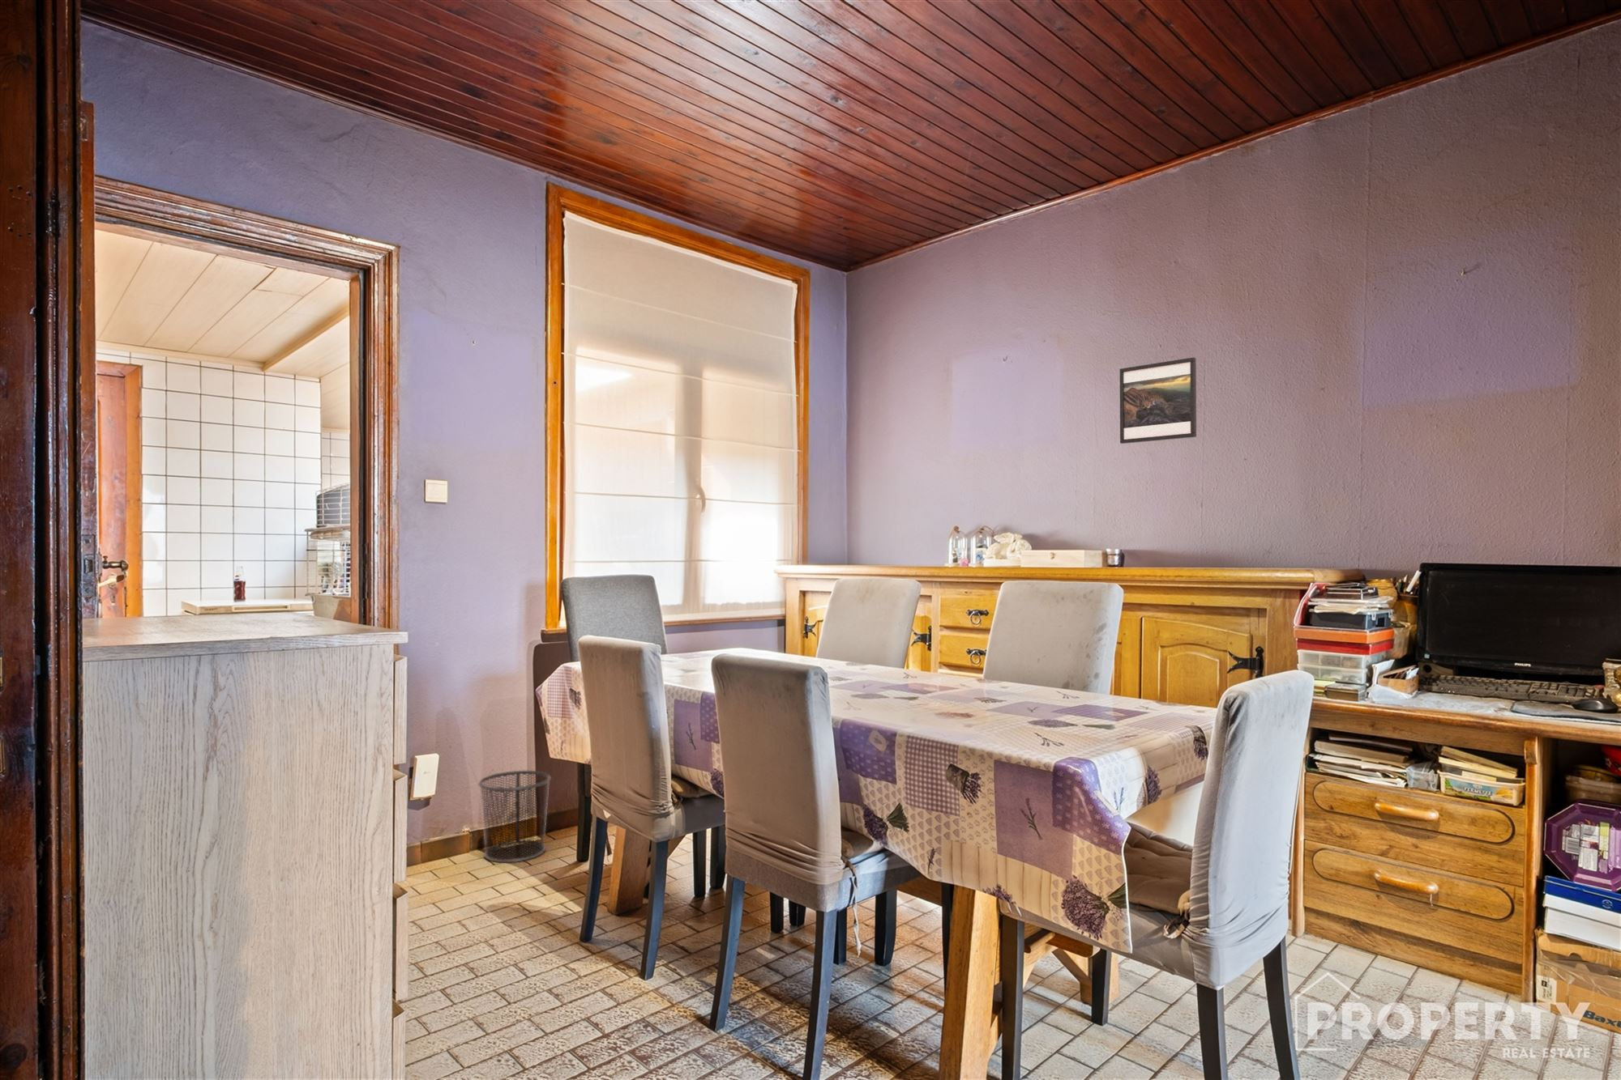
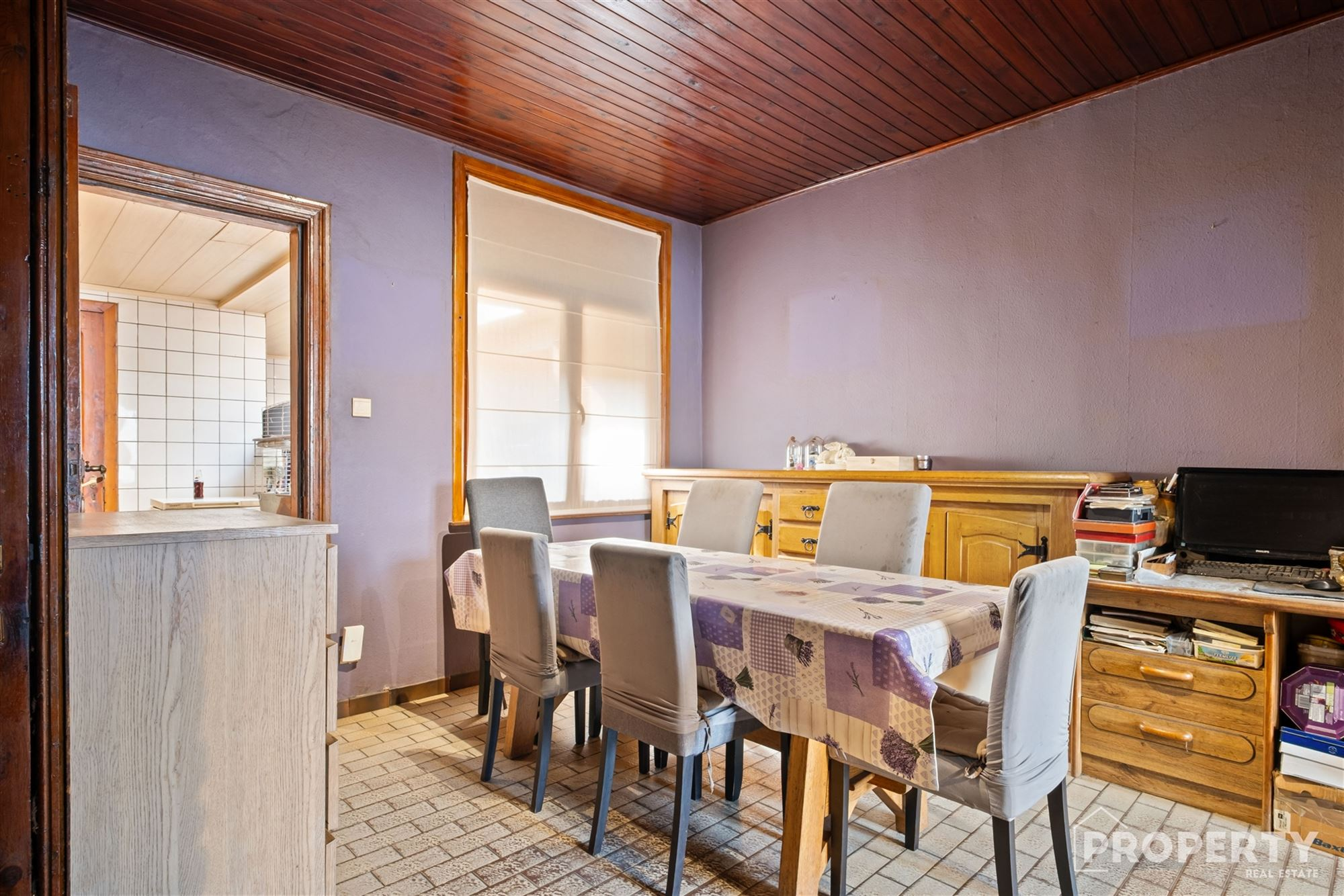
- waste bin (515, 815)
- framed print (1157, 401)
